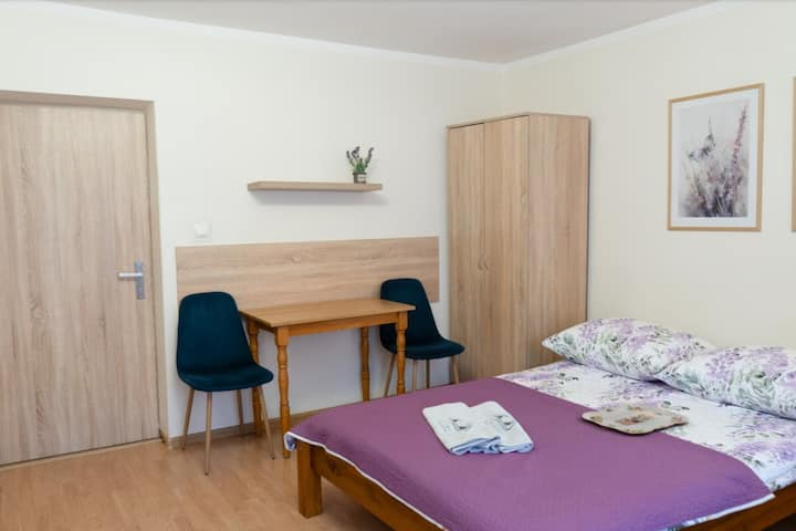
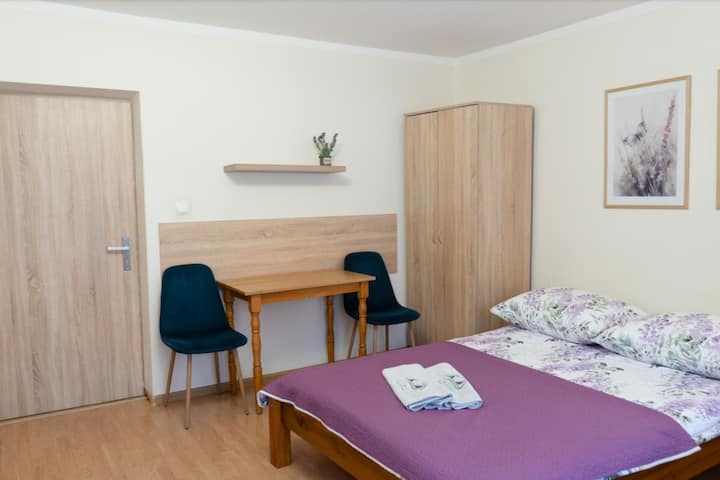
- serving tray (635, 418)
